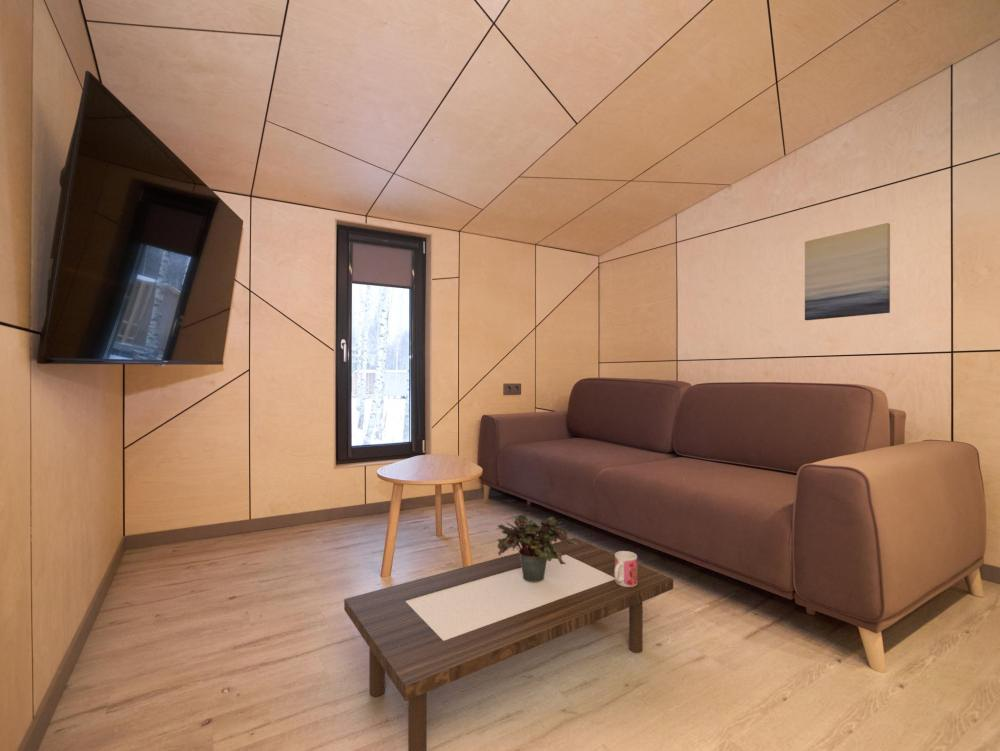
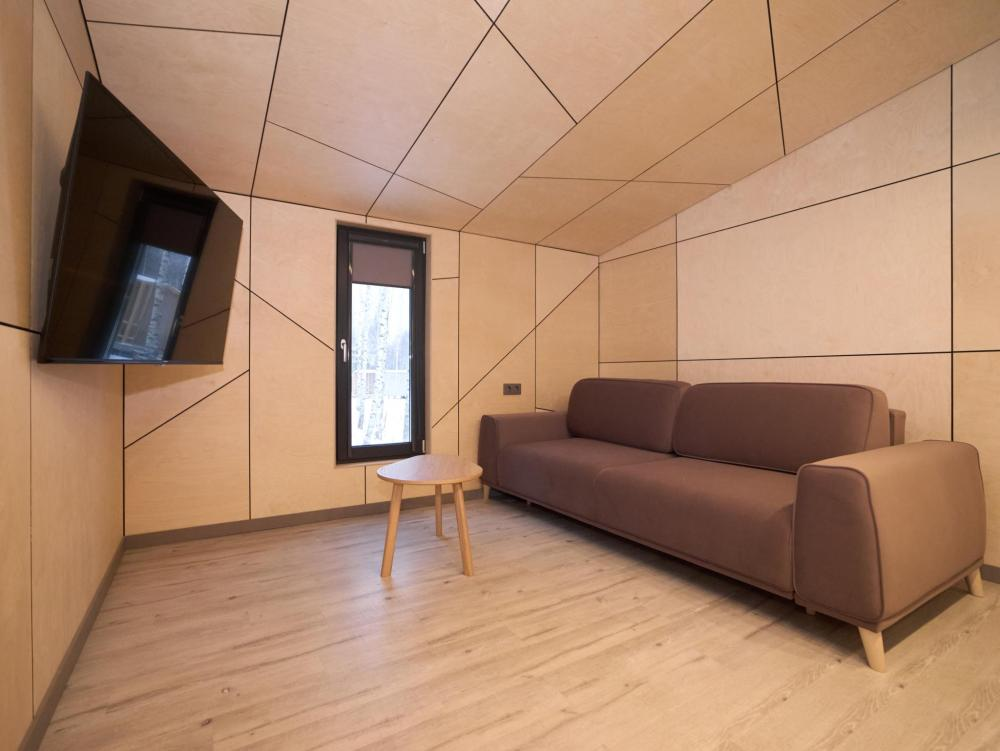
- wall art (844, 275)
- coffee table (516, 628)
- potted plant (535, 548)
- mug (622, 569)
